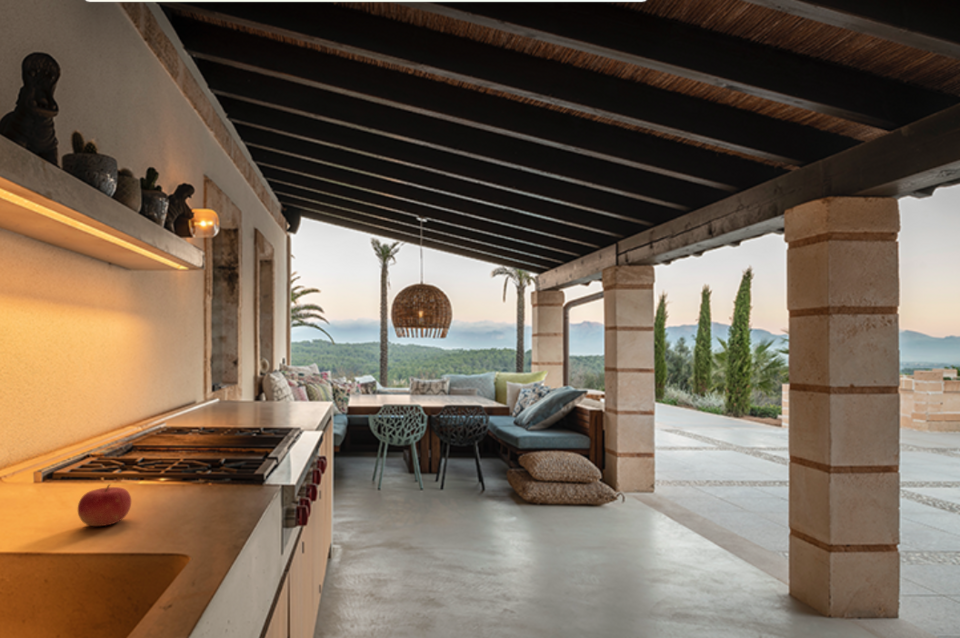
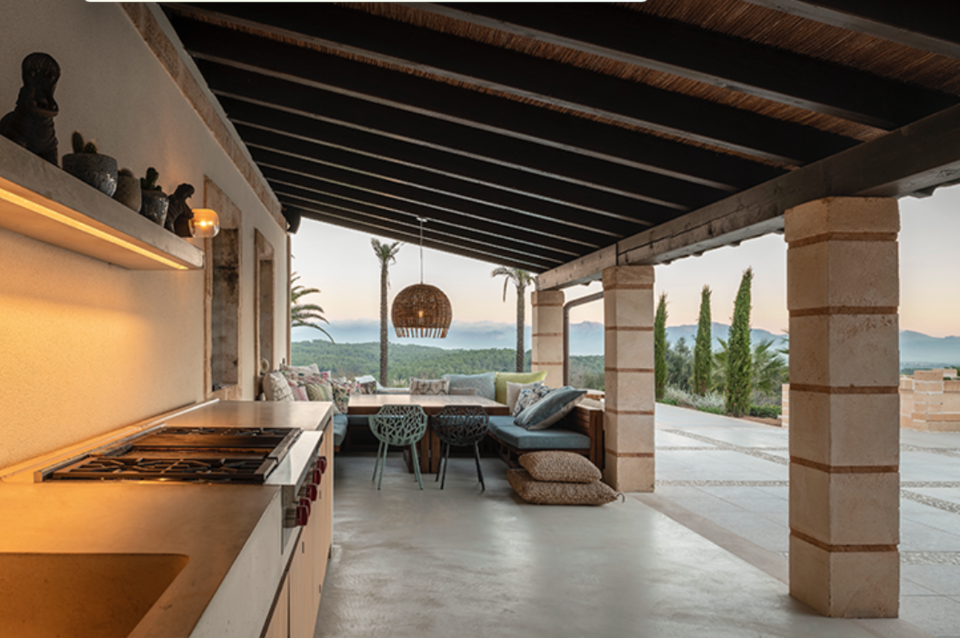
- fruit (105, 504)
